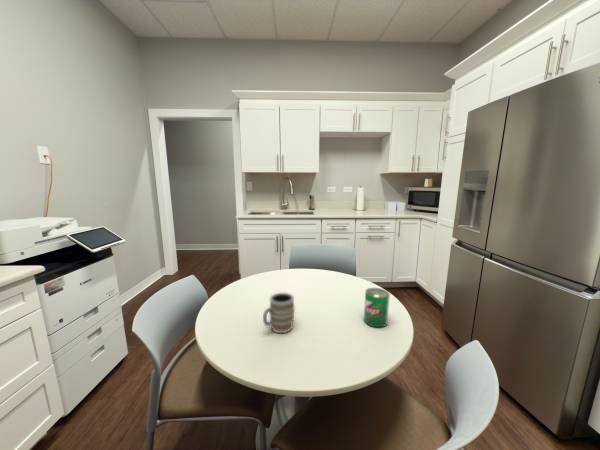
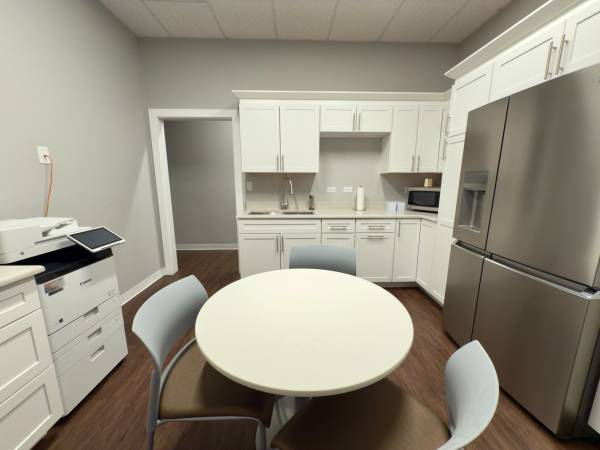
- can (376, 306)
- mug (278, 313)
